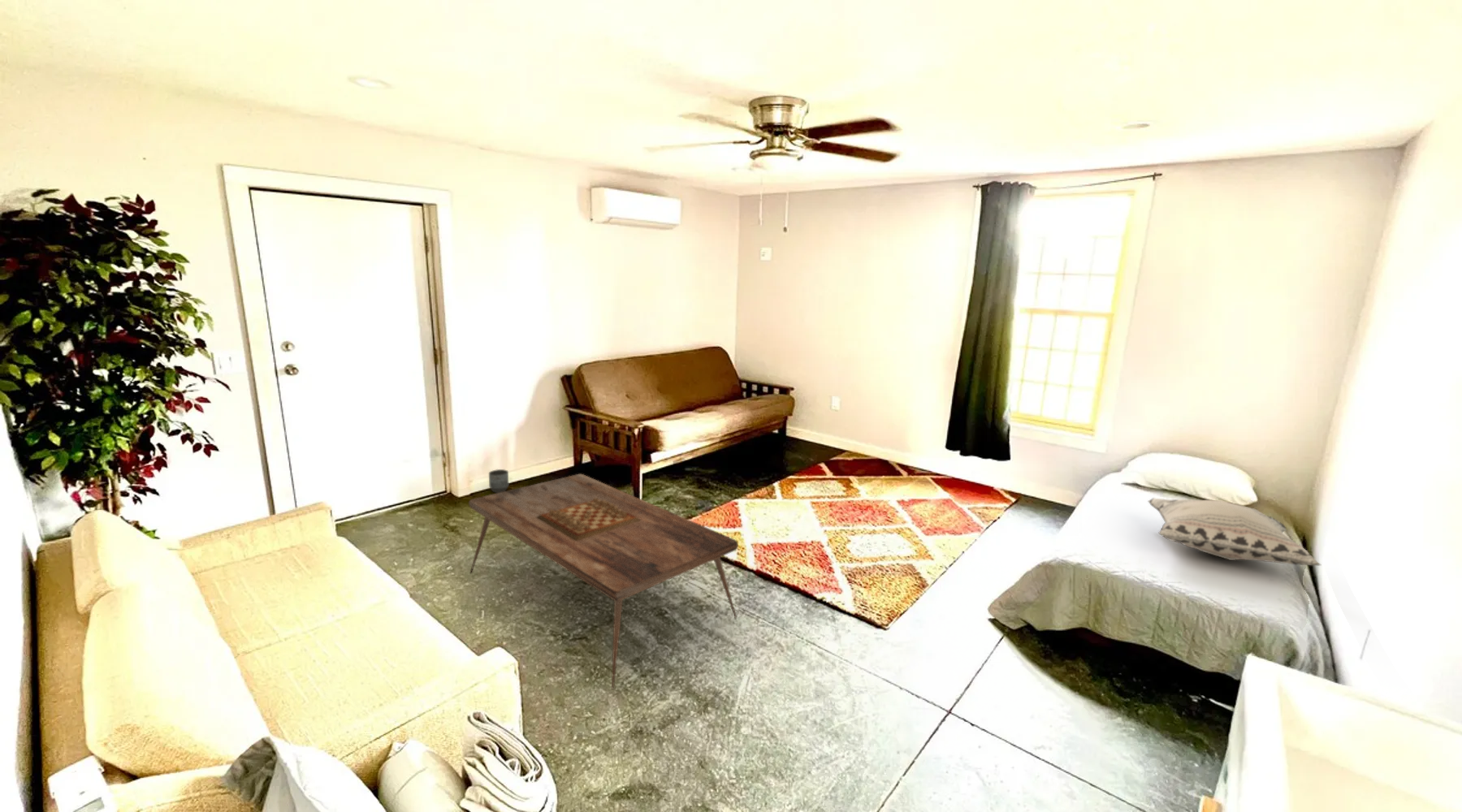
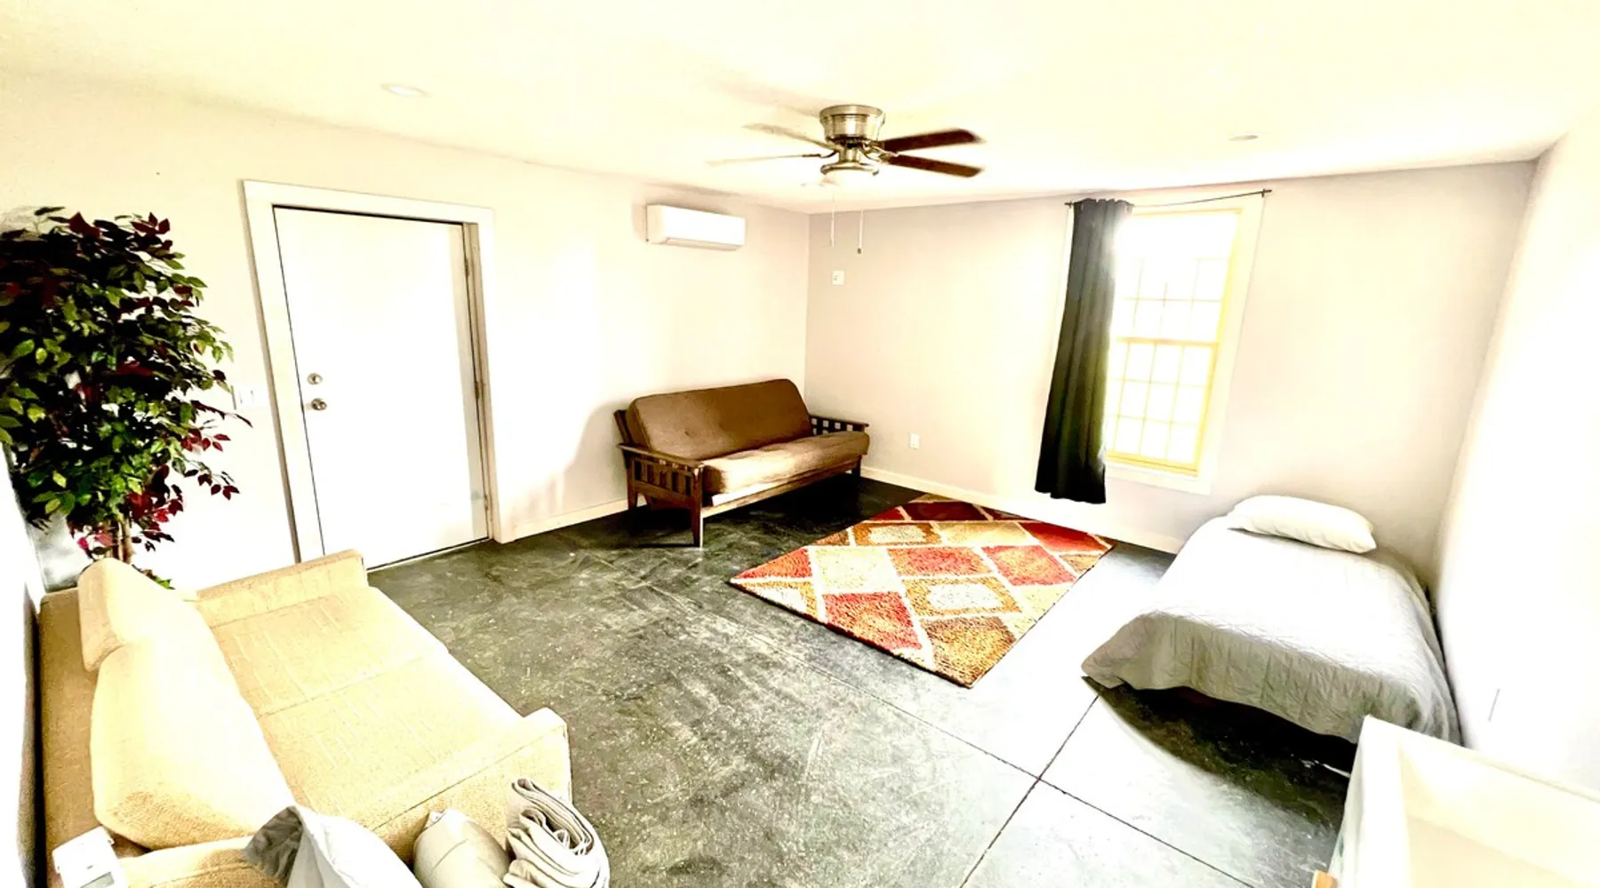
- planter (499, 481)
- decorative pillow (1222, 528)
- coffee table (595, 552)
